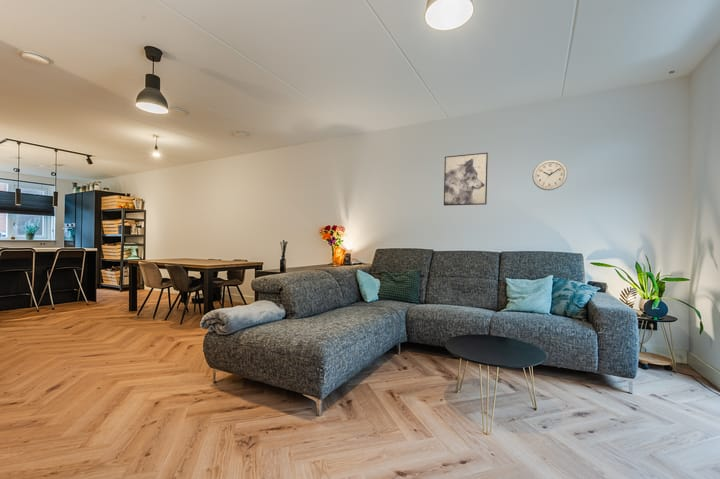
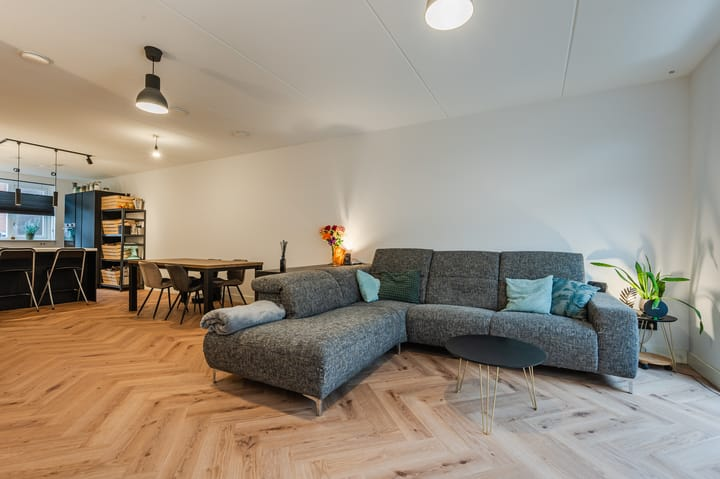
- wall clock (549, 175)
- wall art (465, 179)
